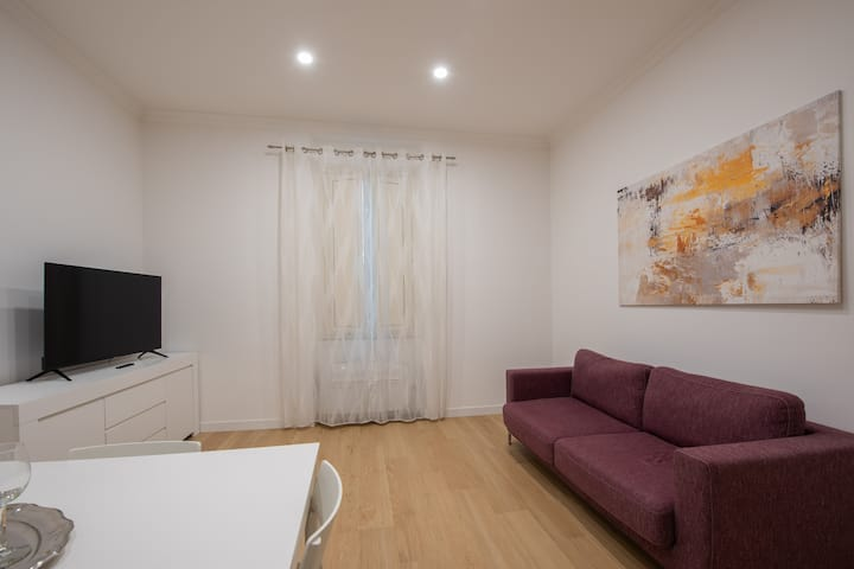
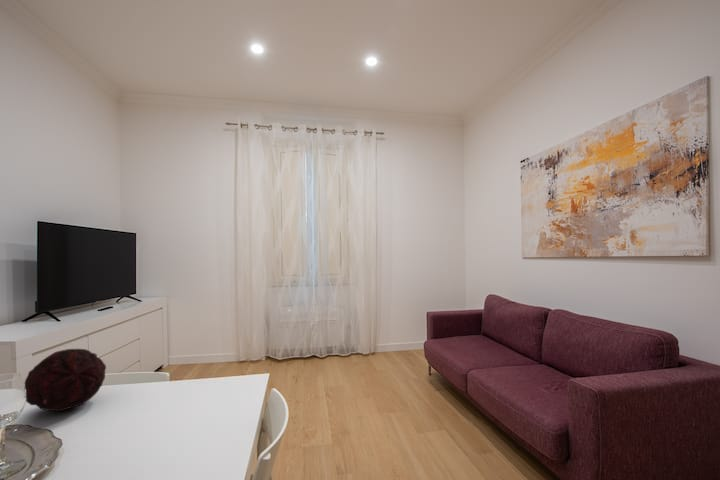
+ decorative orb (67, 378)
